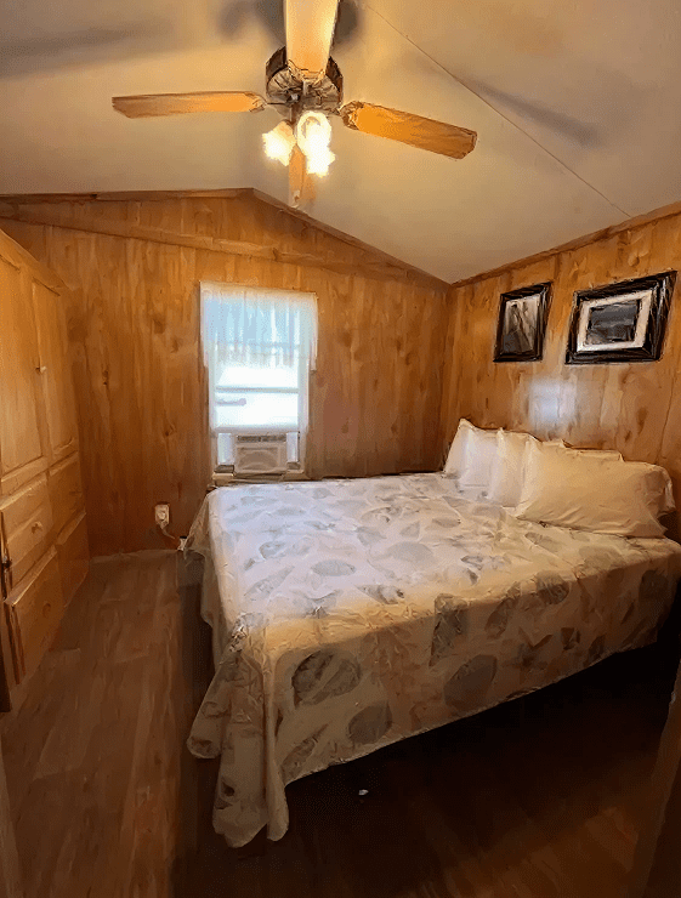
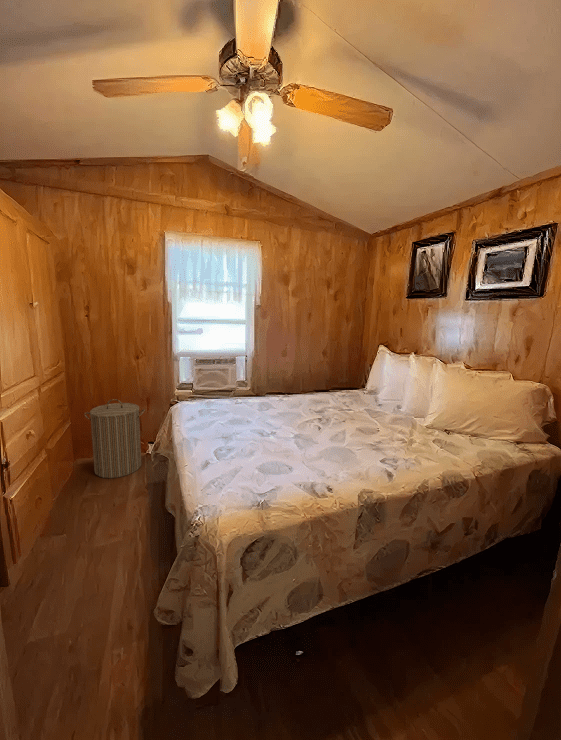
+ laundry hamper (116, 434)
